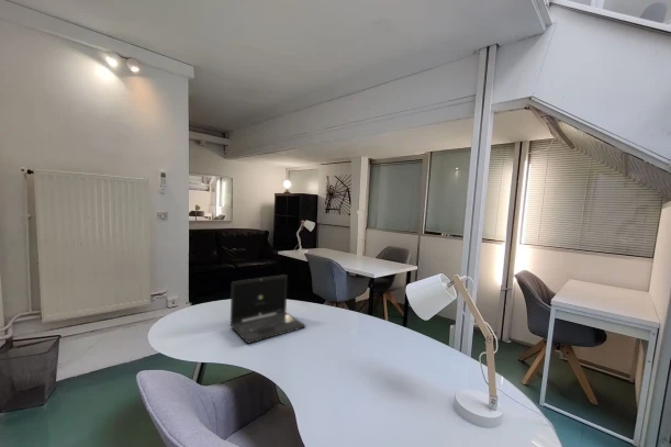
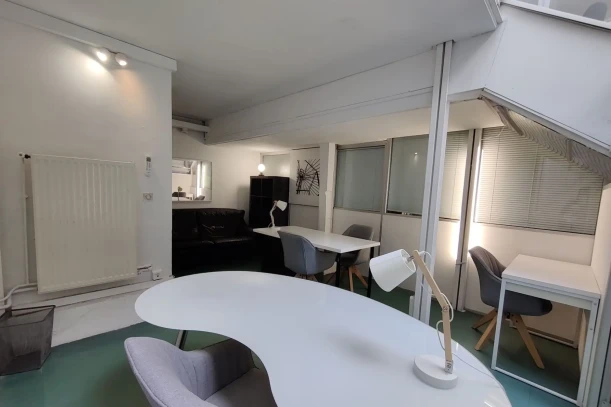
- laptop (269, 305)
